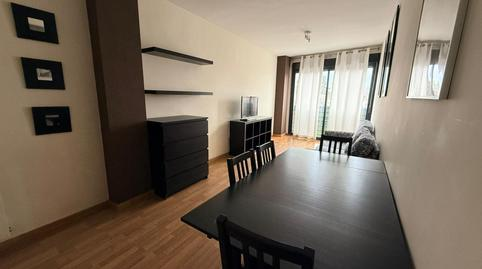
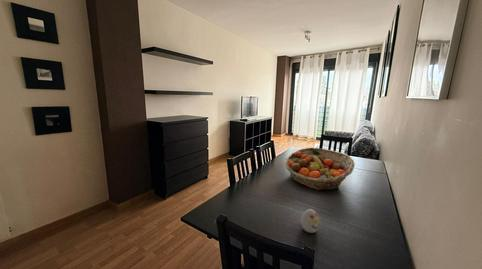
+ decorative egg (310, 219)
+ fruit basket (316, 167)
